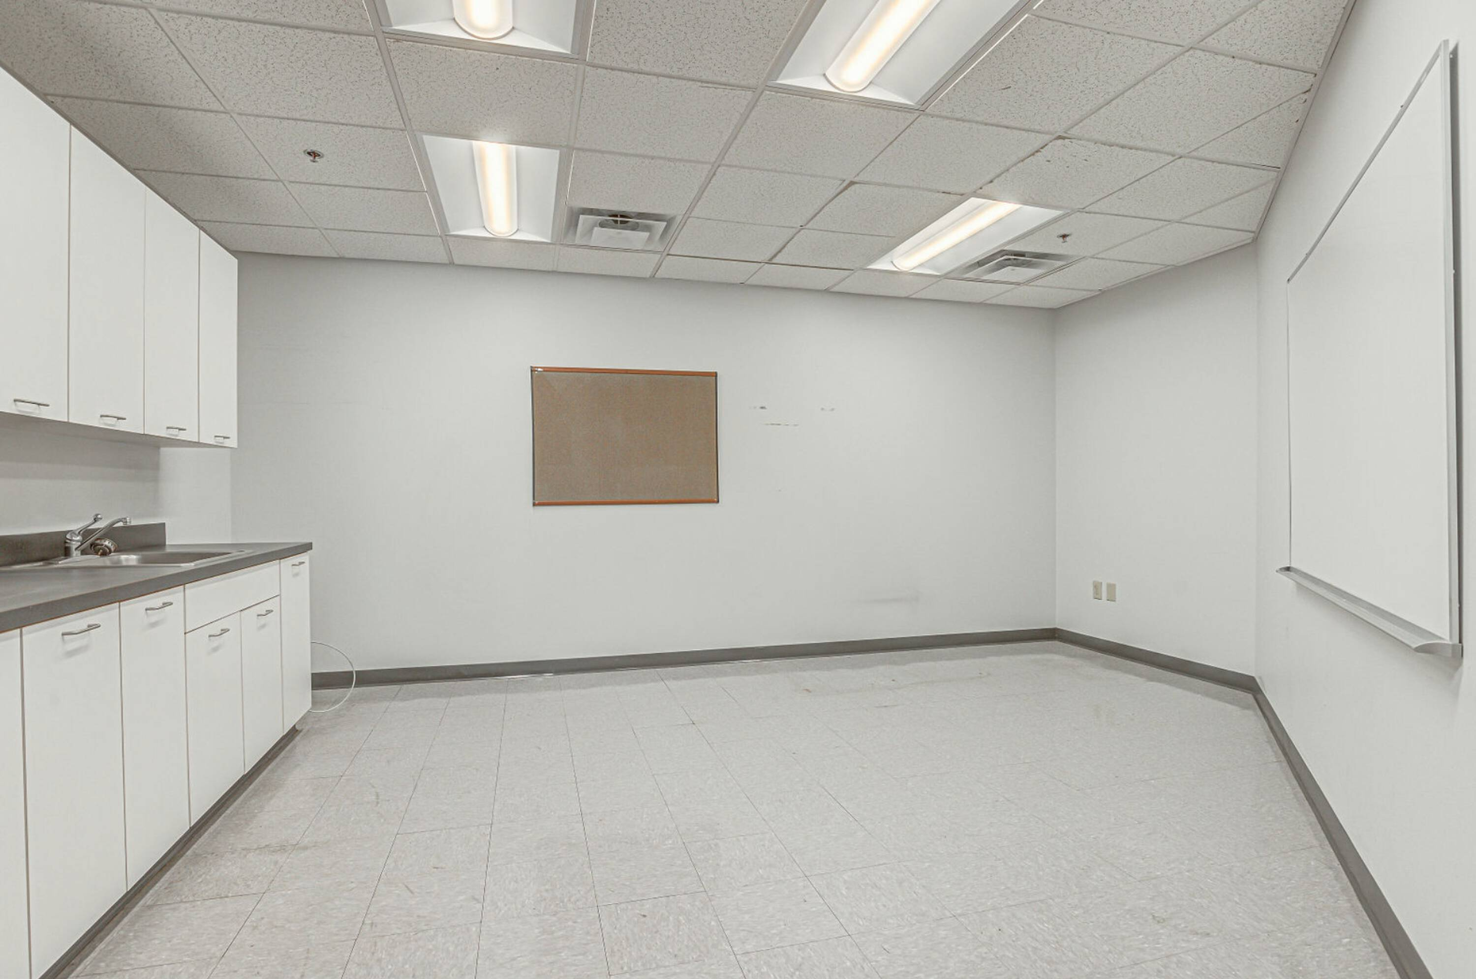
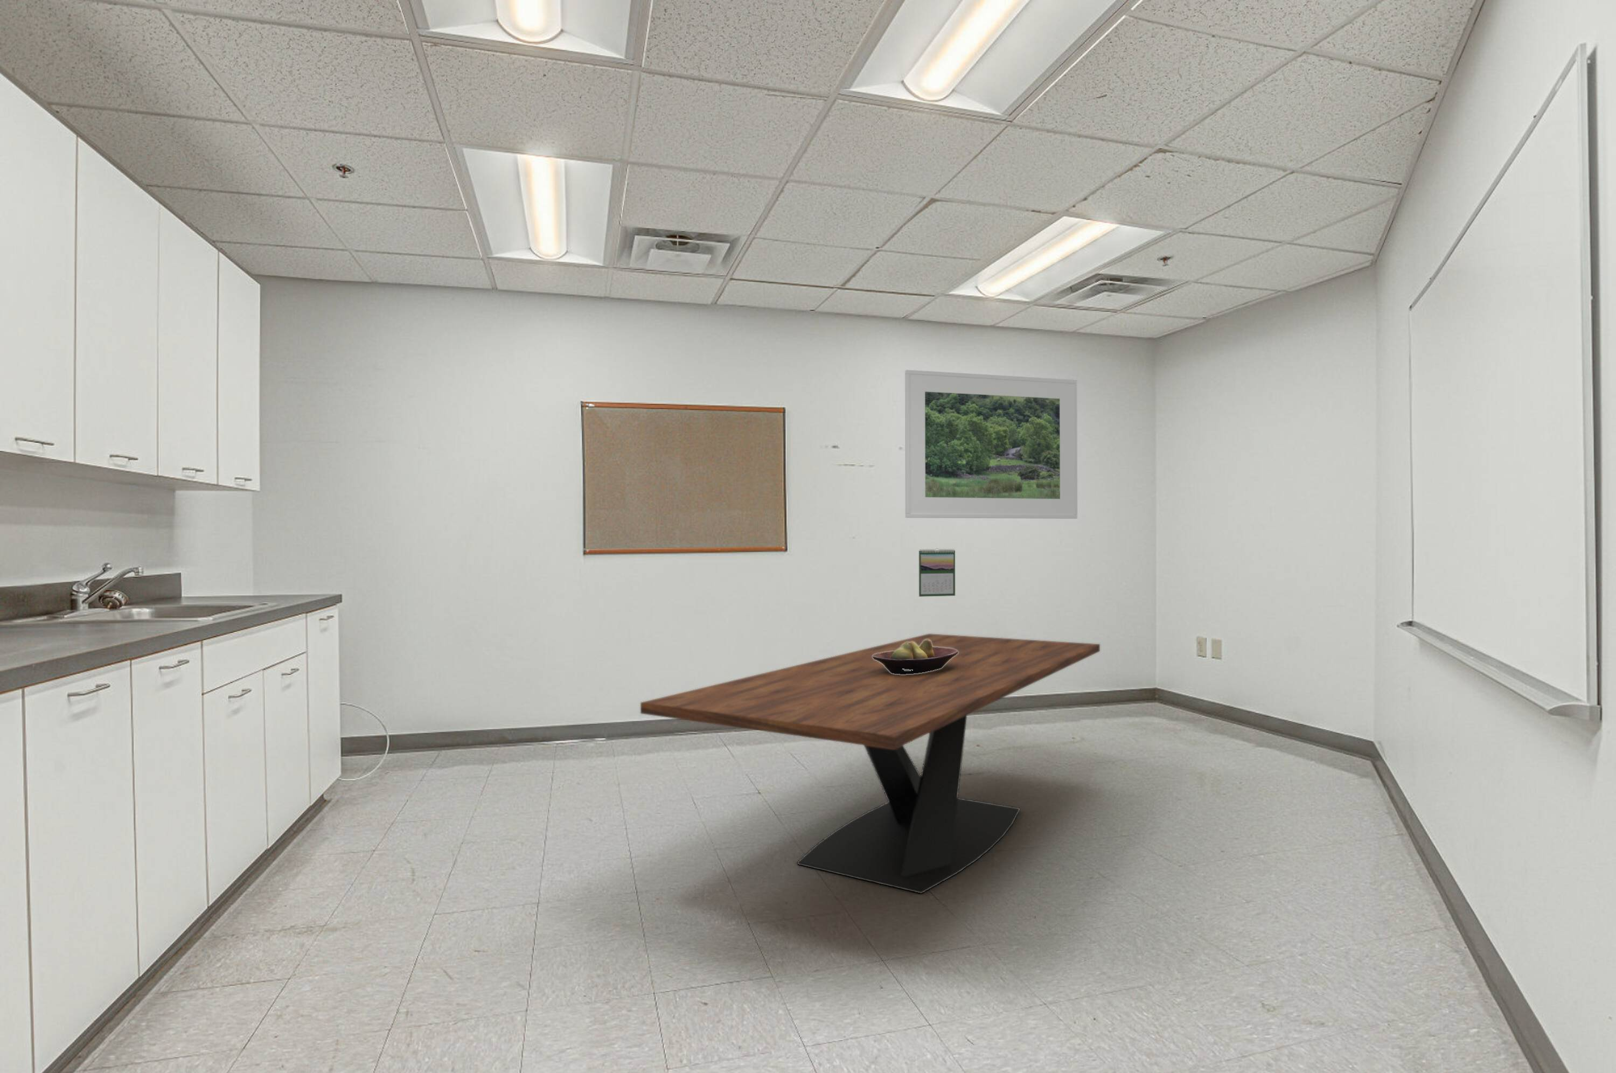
+ fruit bowl (916, 654)
+ calendar (937, 572)
+ dining table (925, 751)
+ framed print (994, 447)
